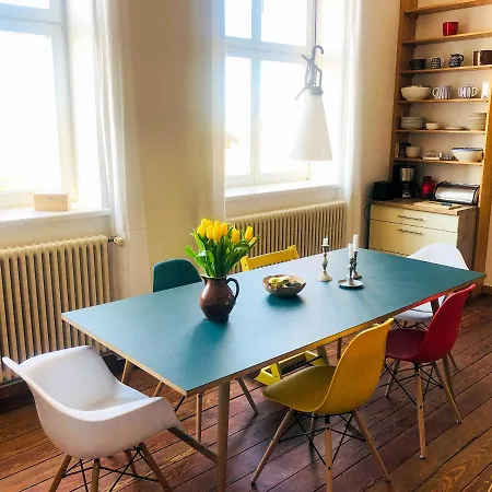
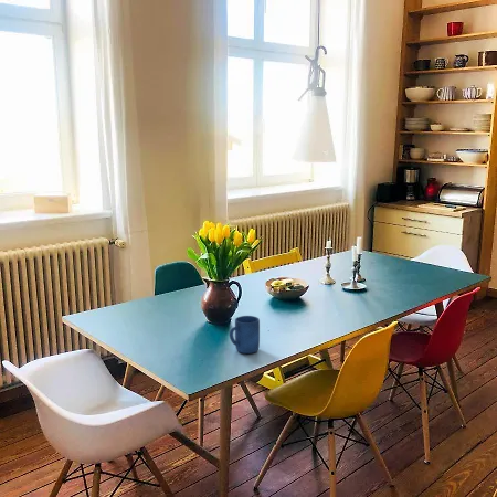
+ mug (243, 336)
